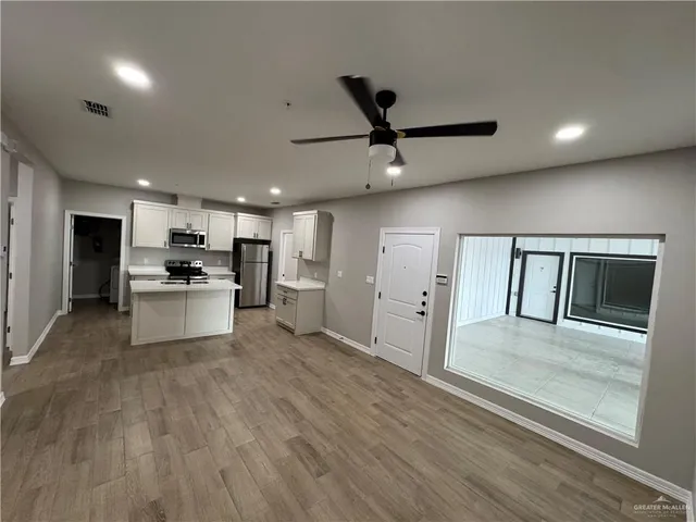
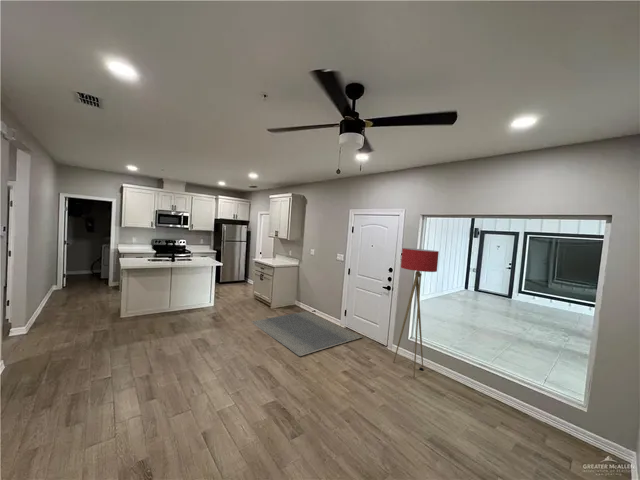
+ floor lamp (417, 309)
+ rug (297, 325)
